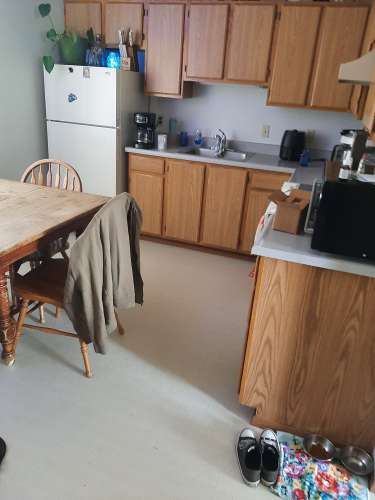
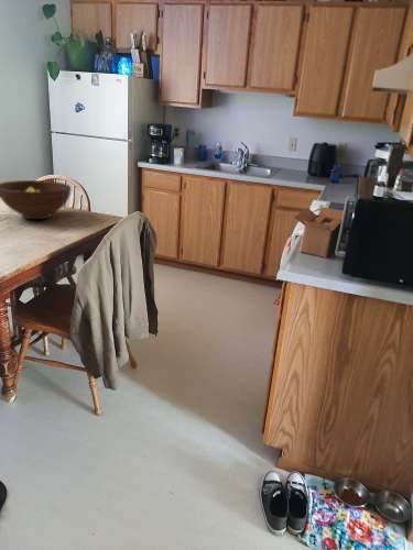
+ fruit bowl (35, 201)
